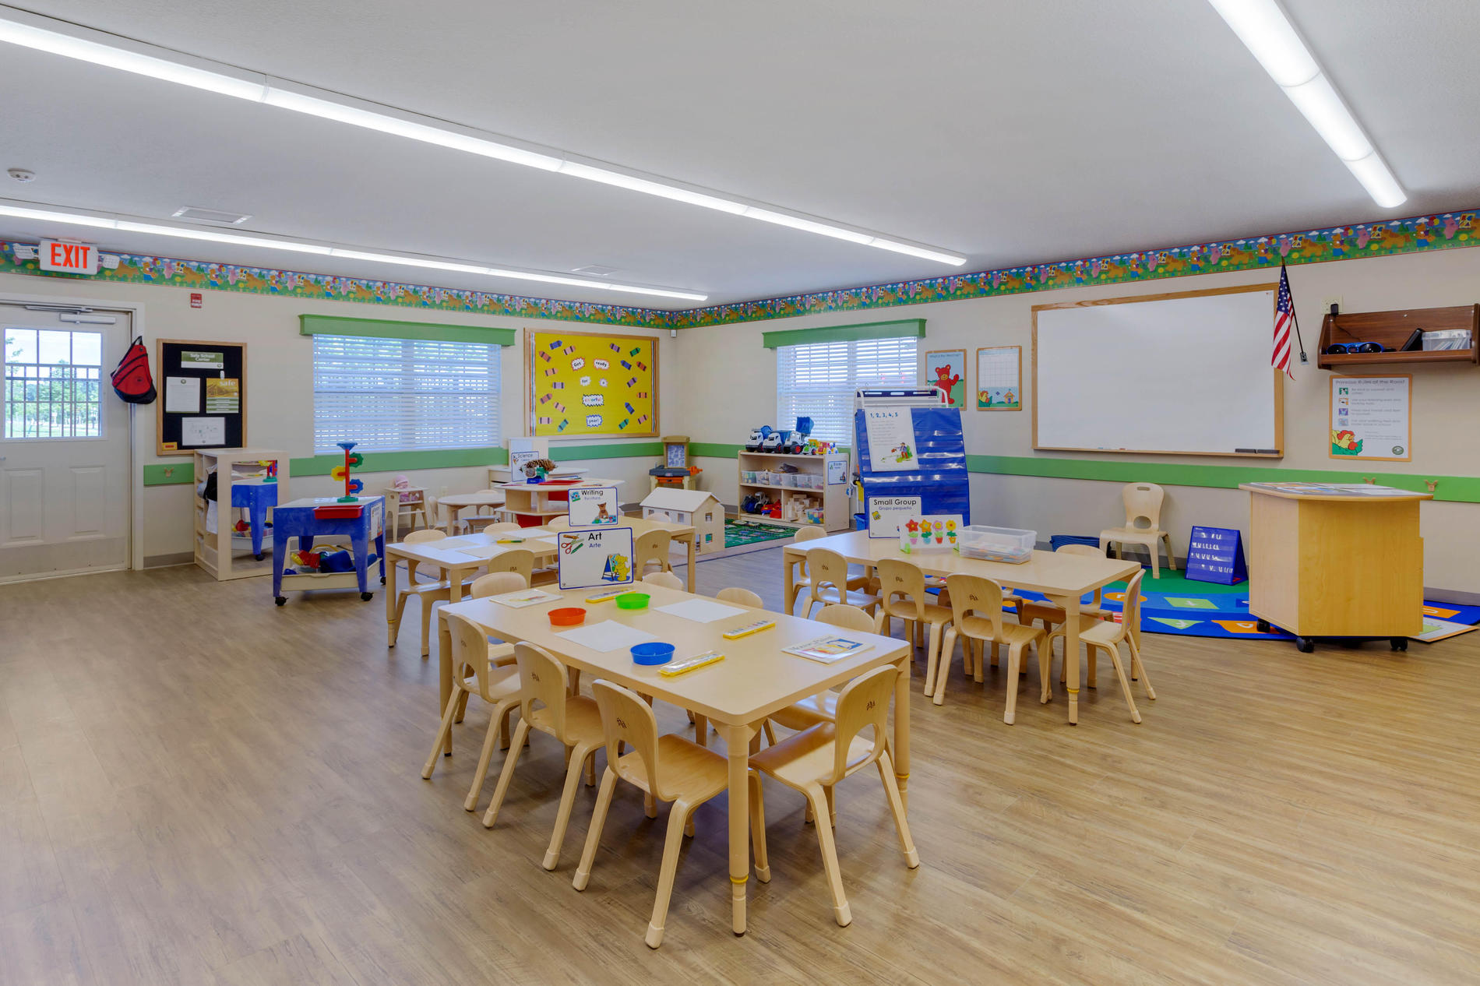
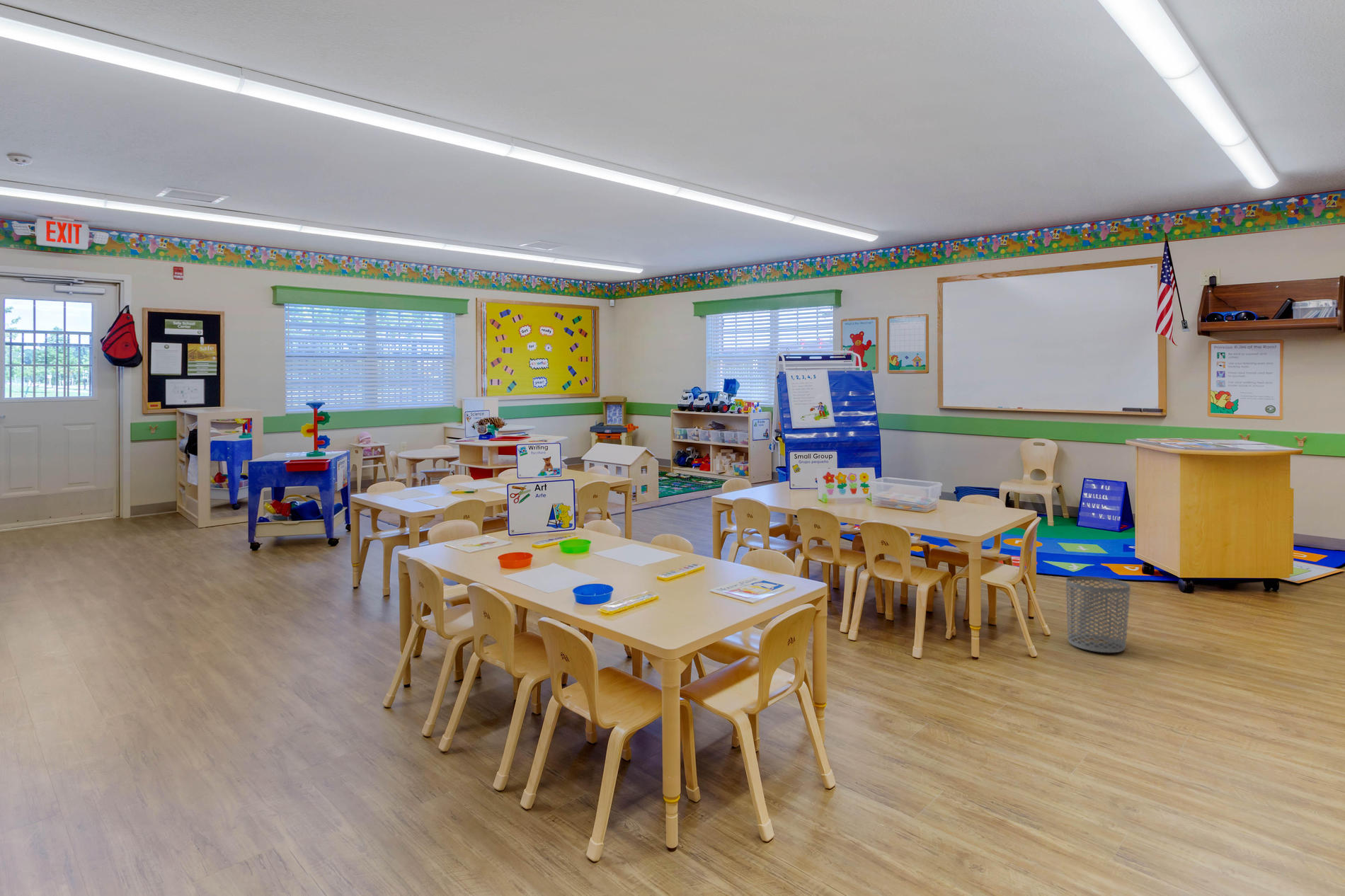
+ waste bin (1097, 614)
